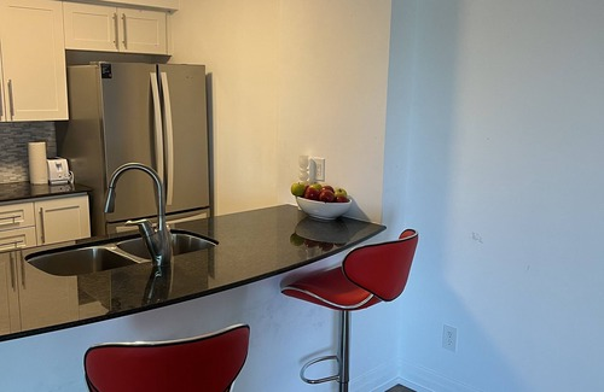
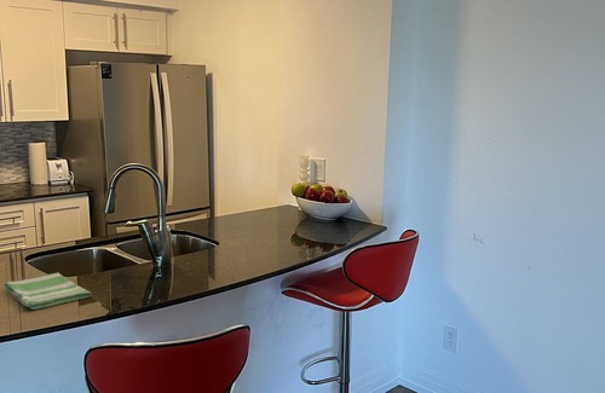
+ dish towel (46, 289)
